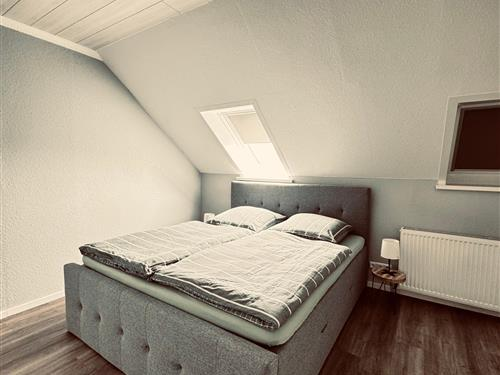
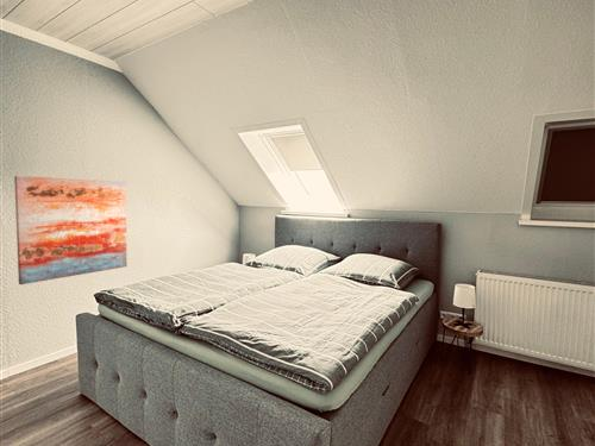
+ wall art (77, 227)
